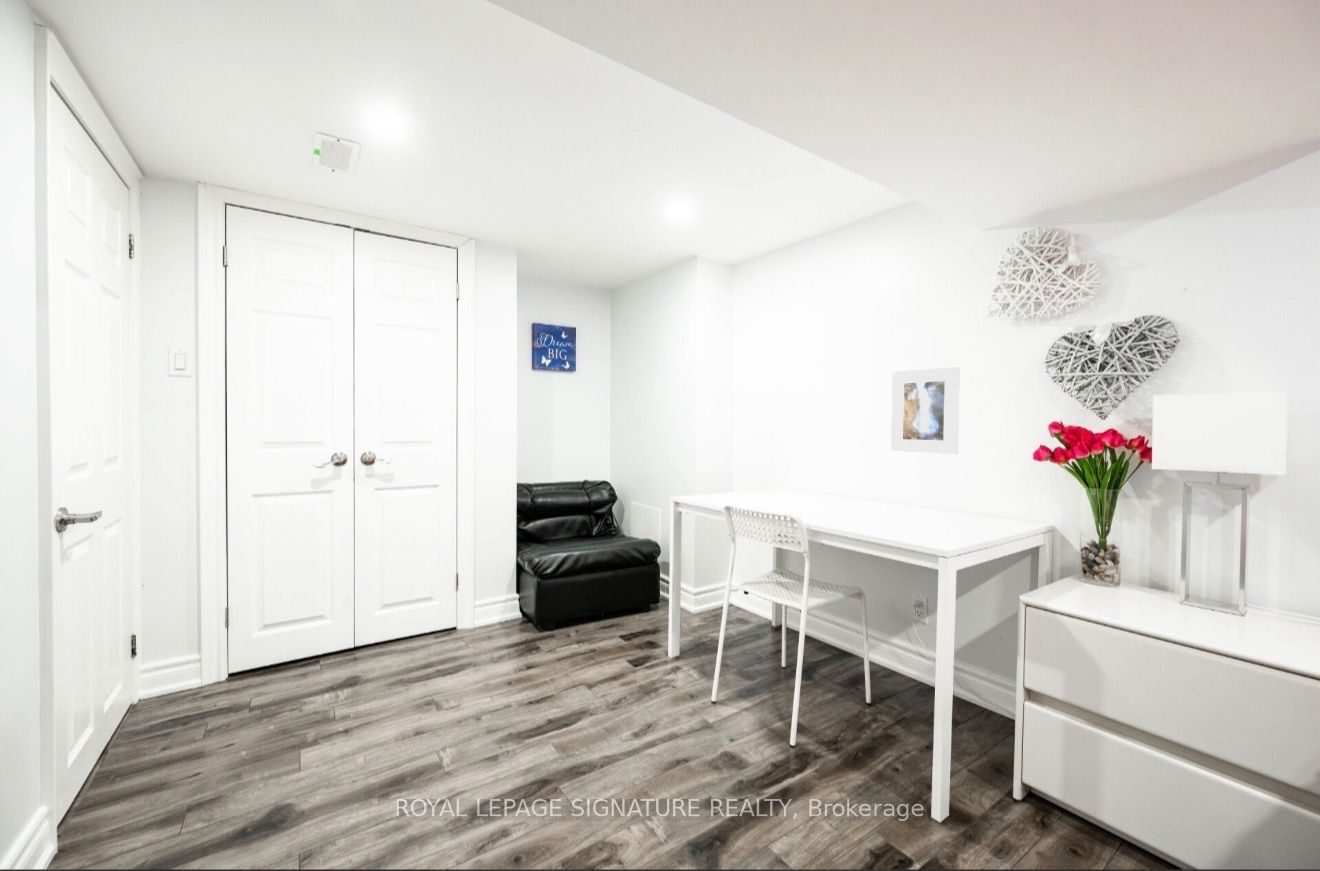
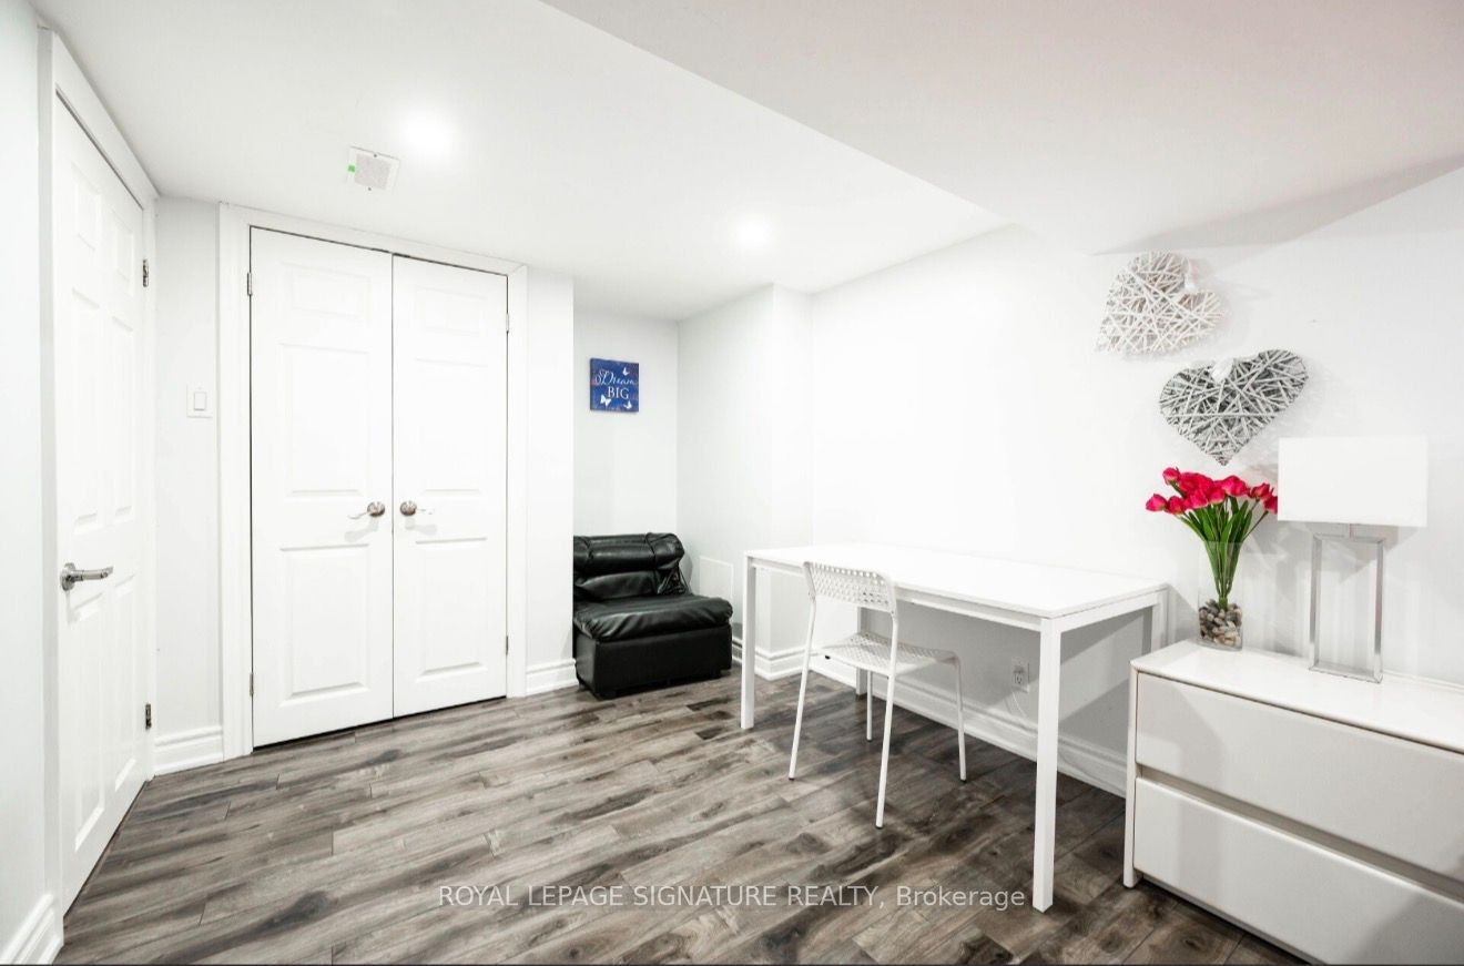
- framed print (923, 410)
